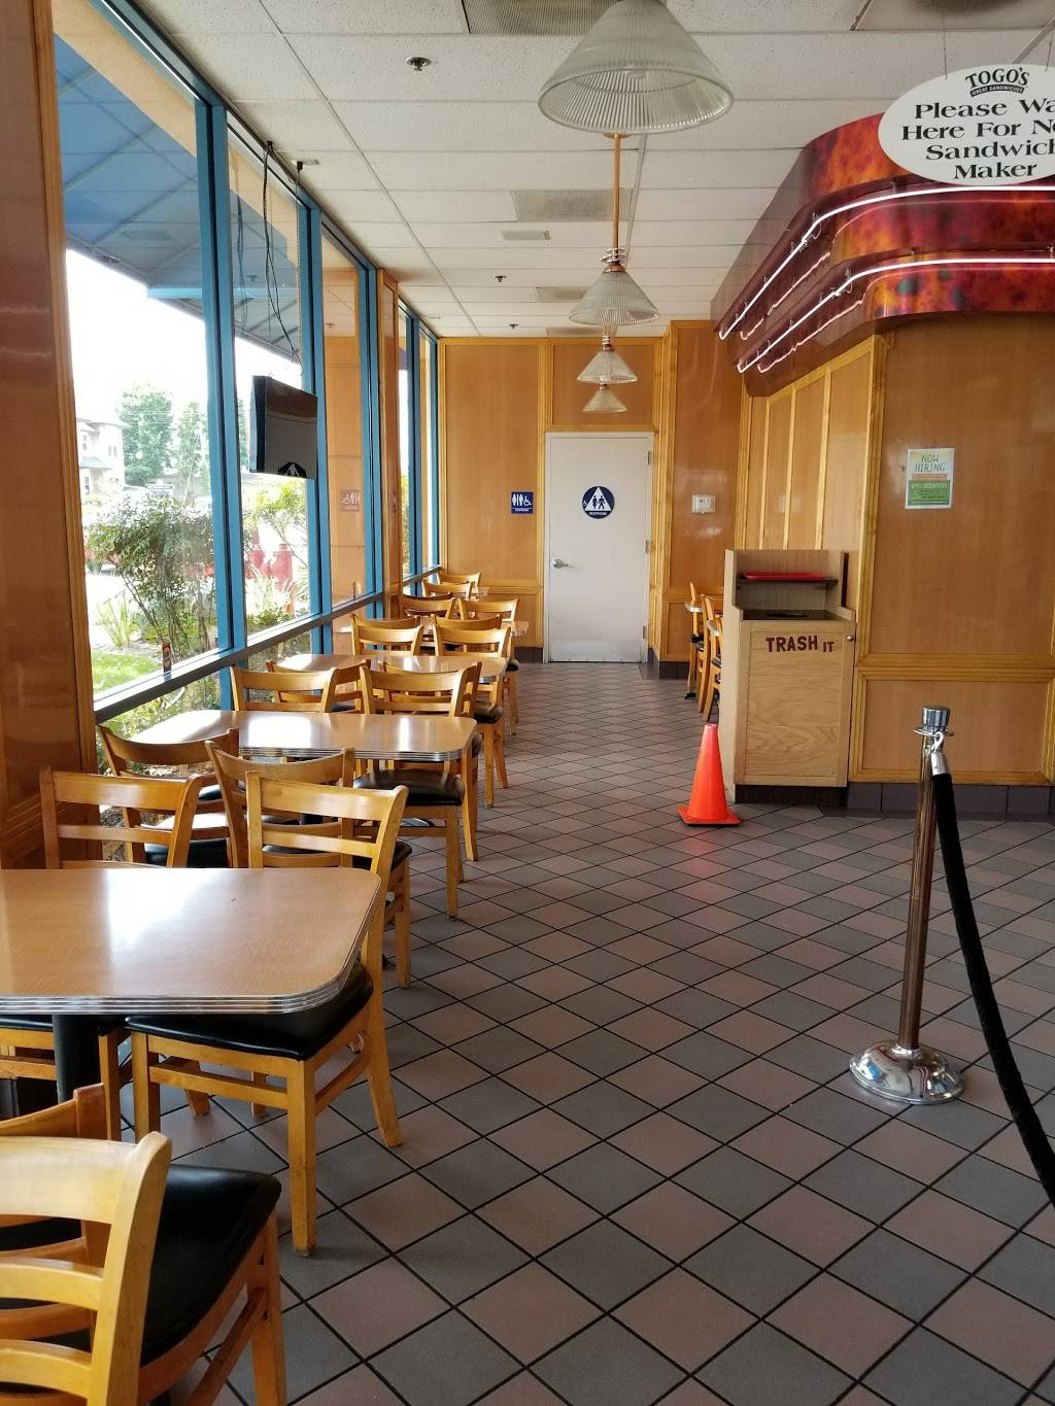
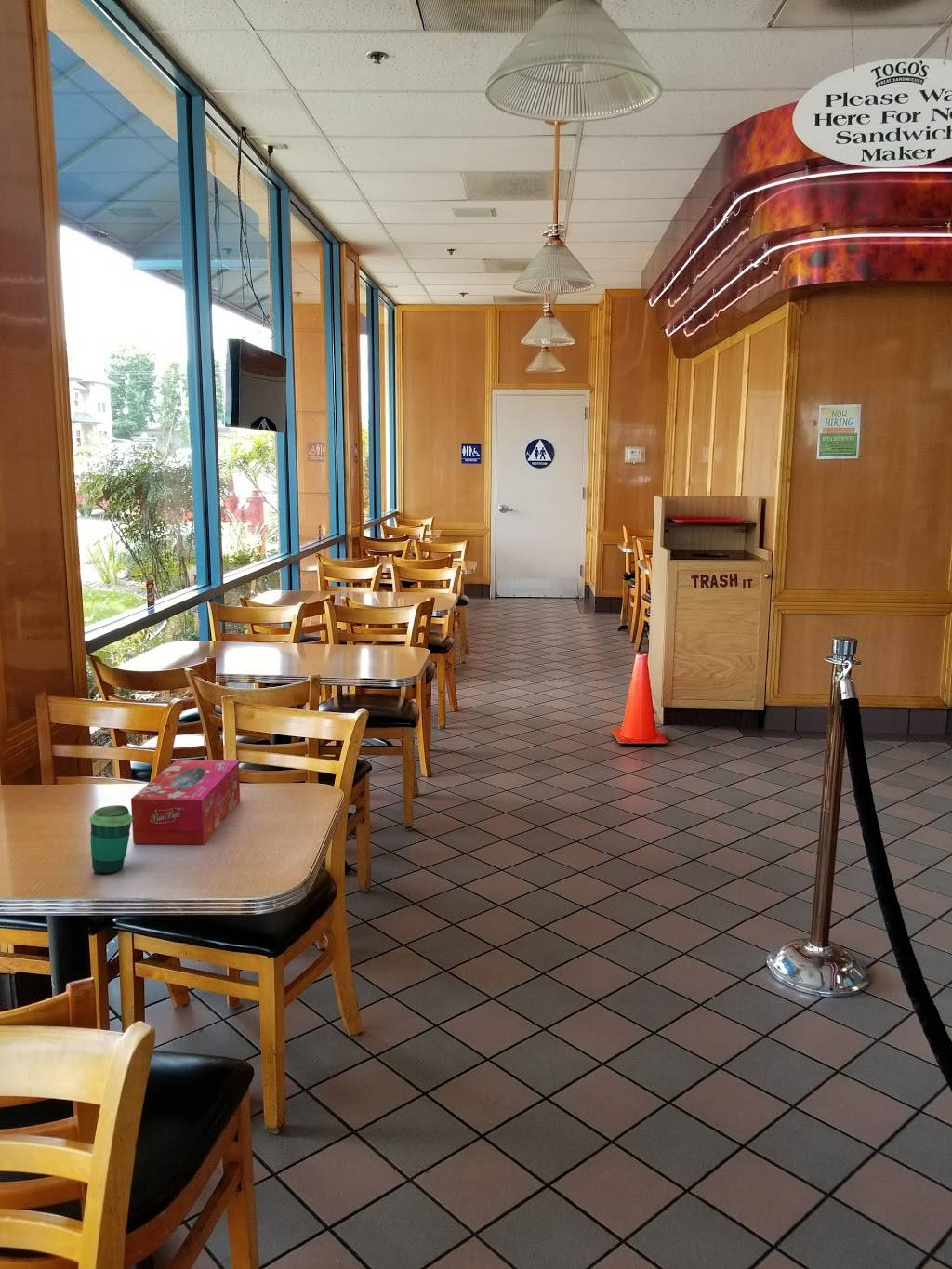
+ tissue box (189, 800)
+ cup (112, 839)
